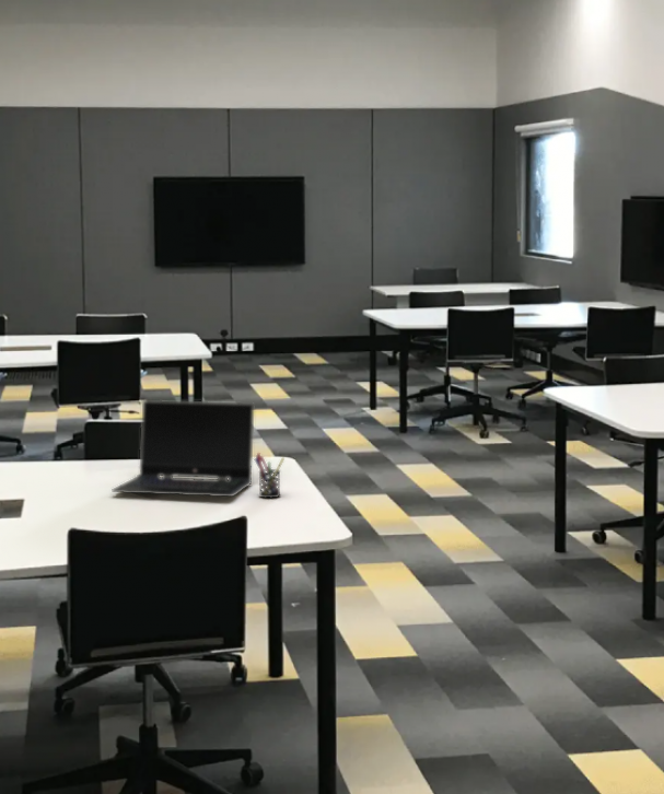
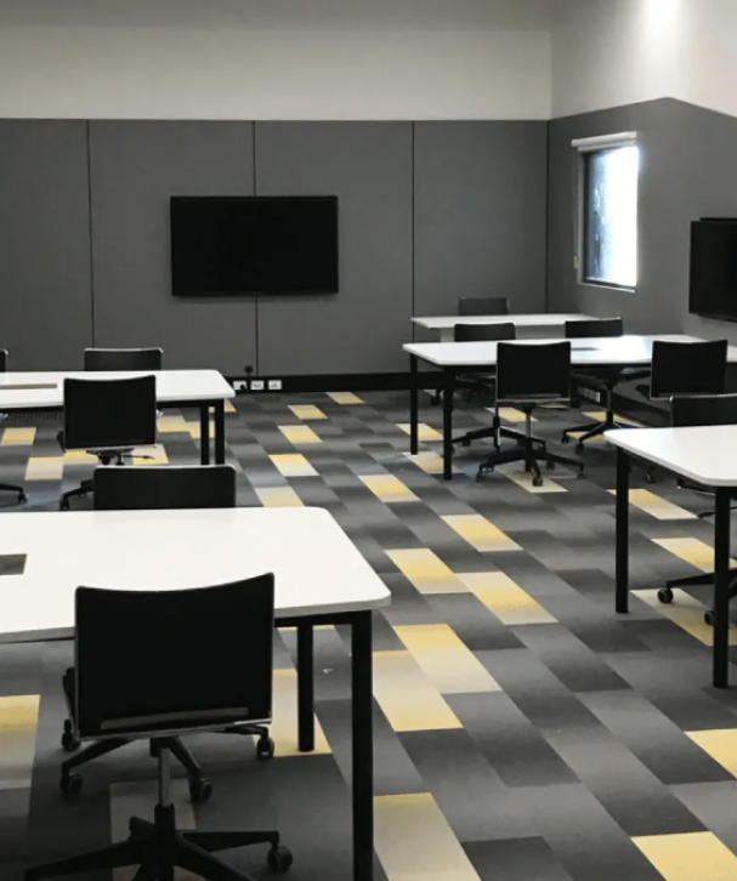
- laptop computer (184, 447)
- pen holder (268, 475)
